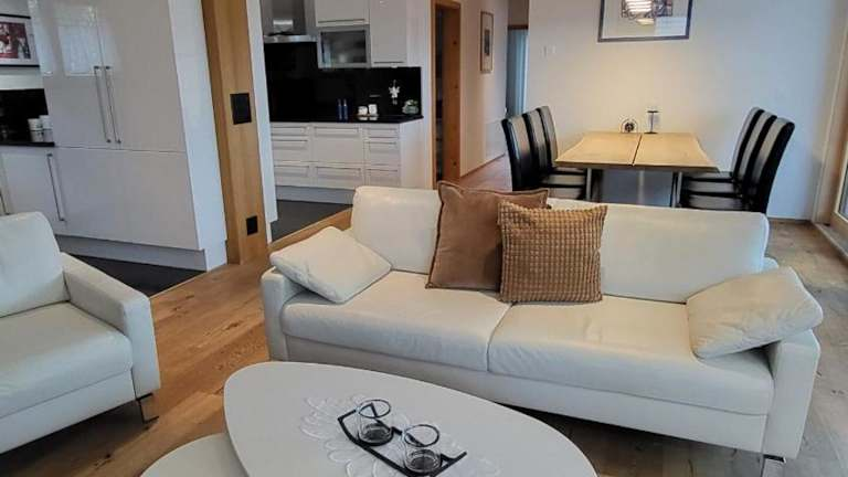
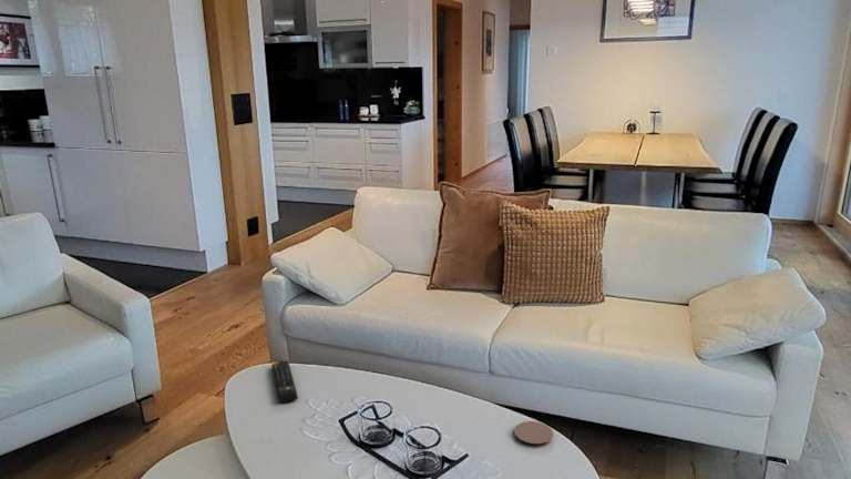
+ remote control (284, 380)
+ coaster (533, 434)
